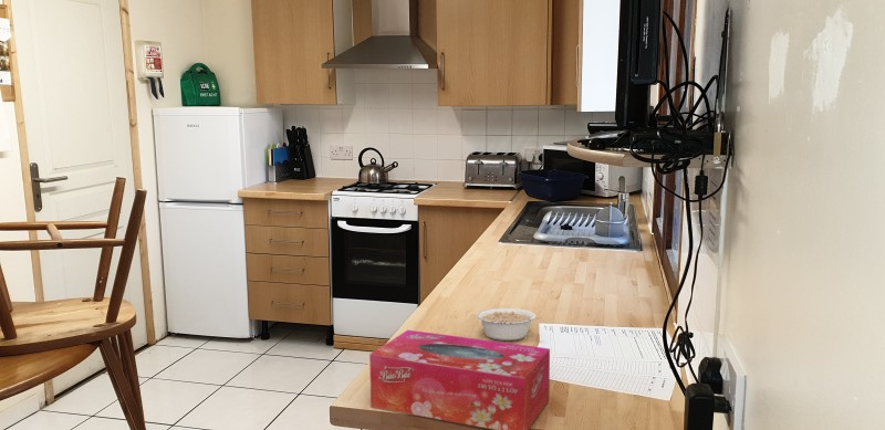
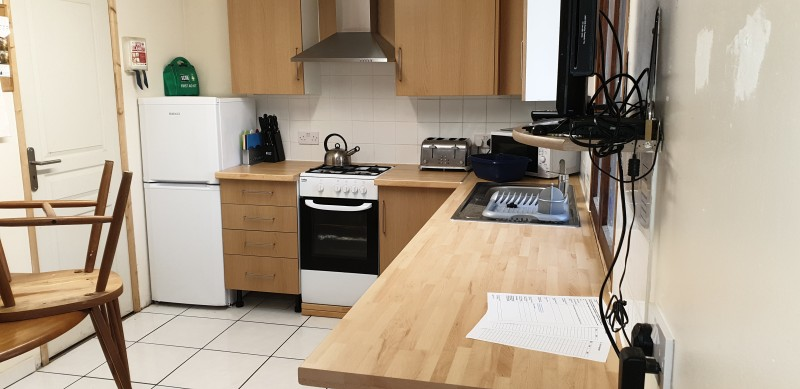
- tissue box (460, 377)
- legume (508, 323)
